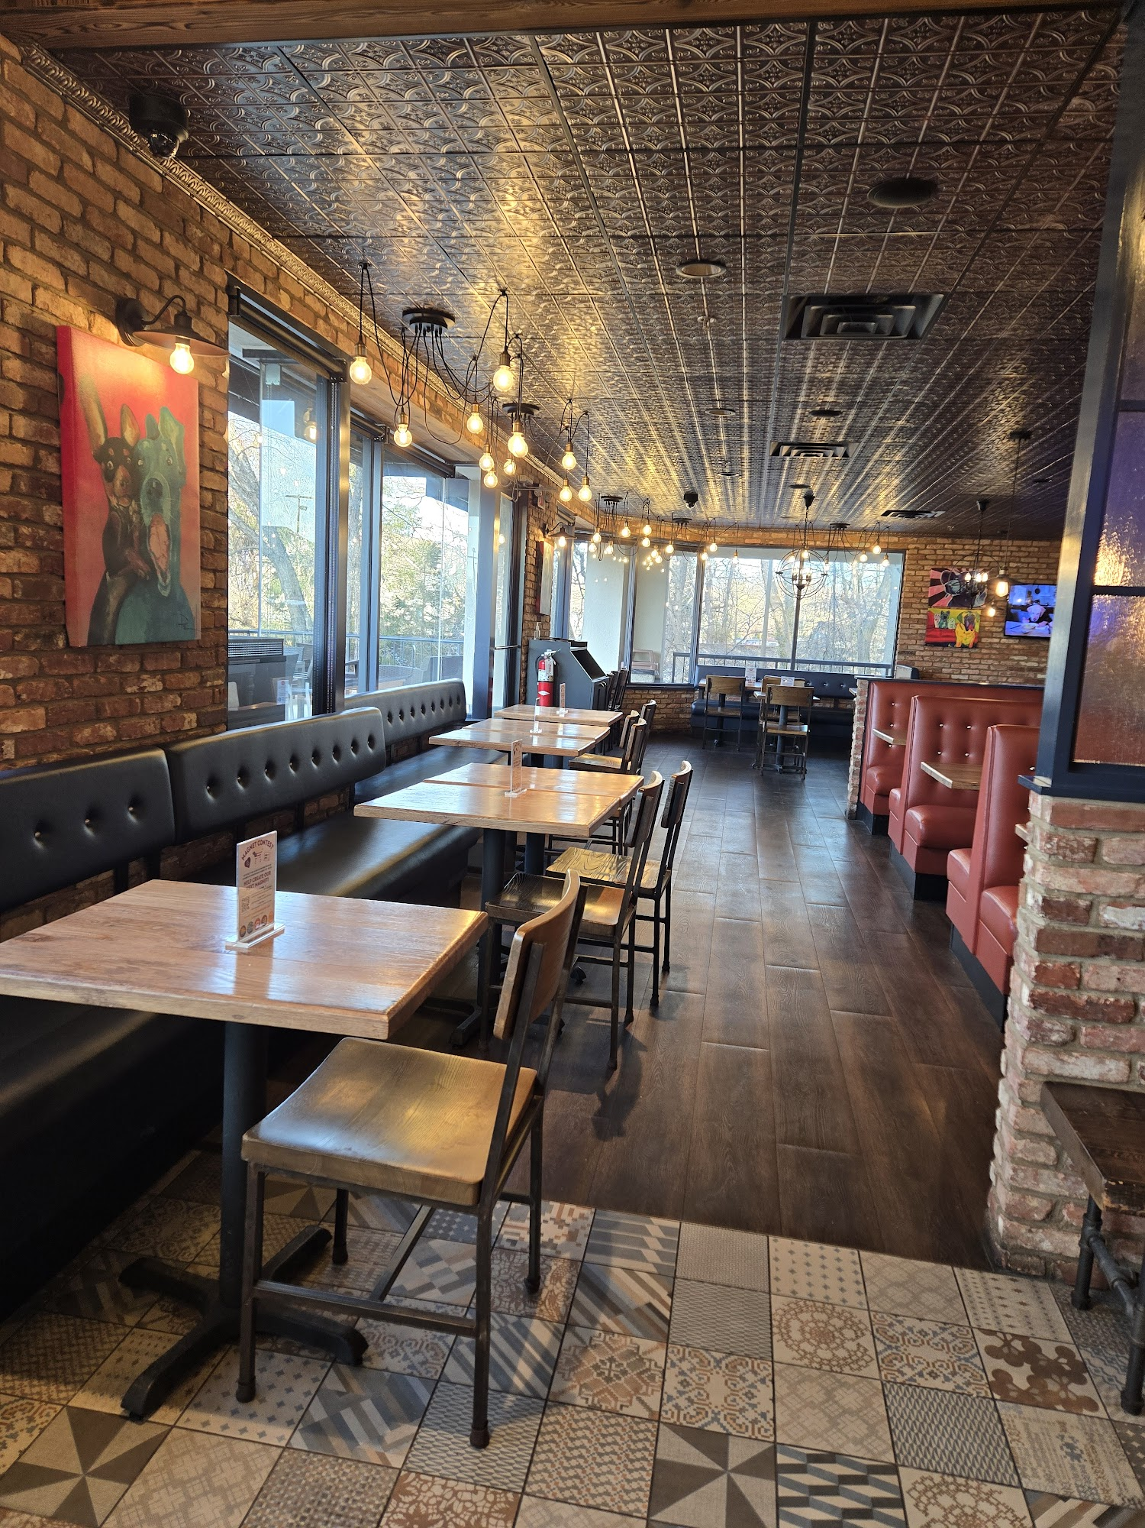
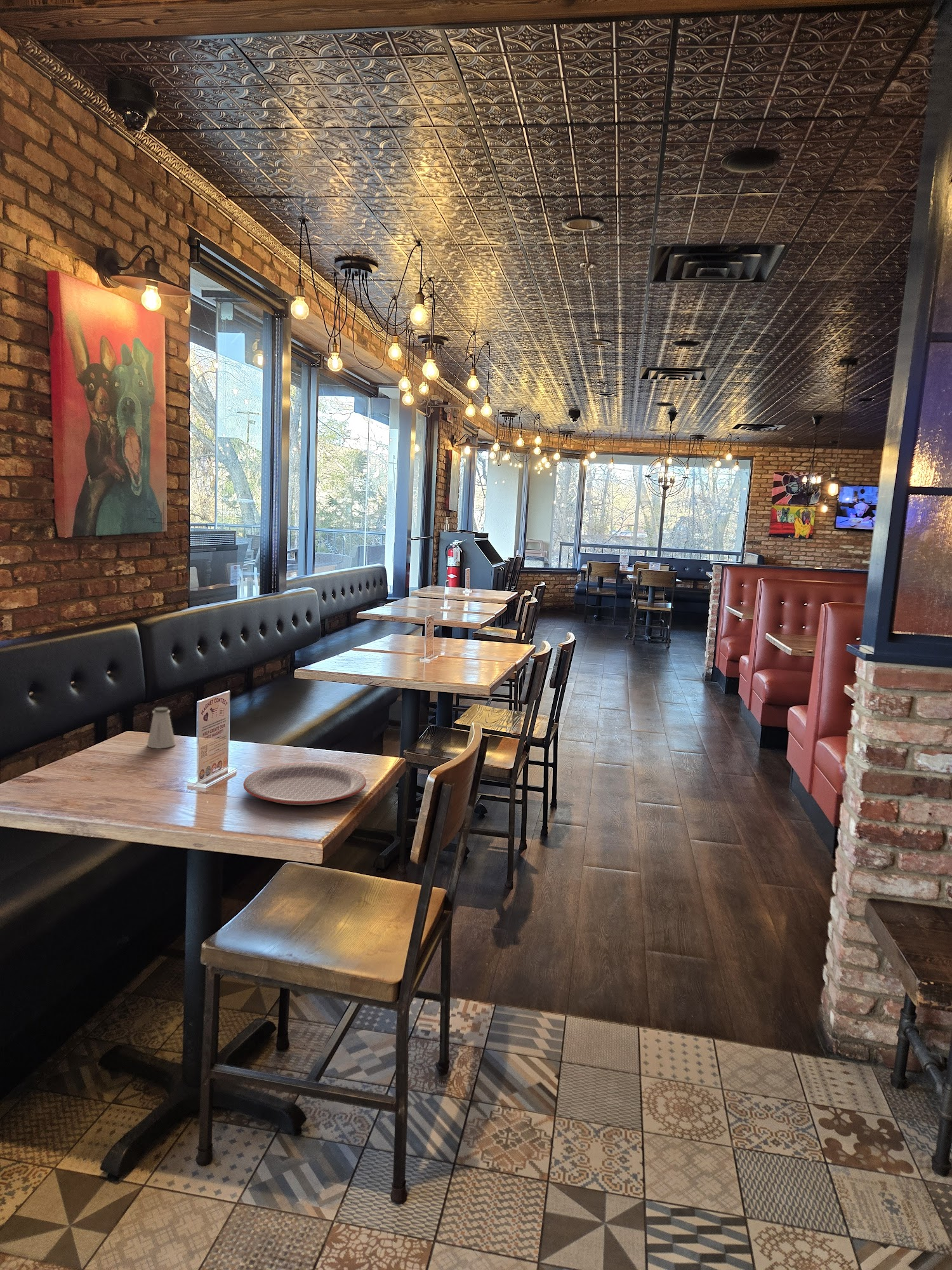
+ plate (305, 785)
+ saltshaker (161, 726)
